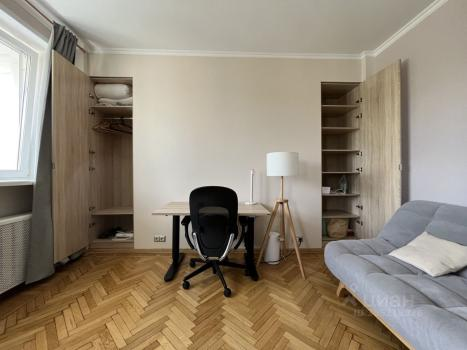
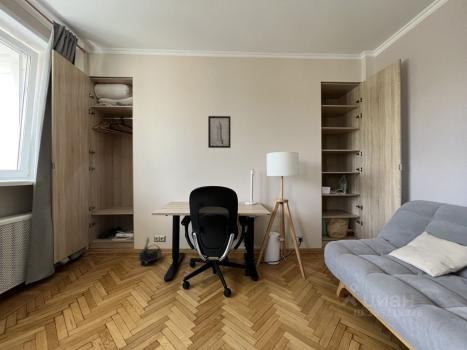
+ wall art (219, 132)
+ backpack (148, 250)
